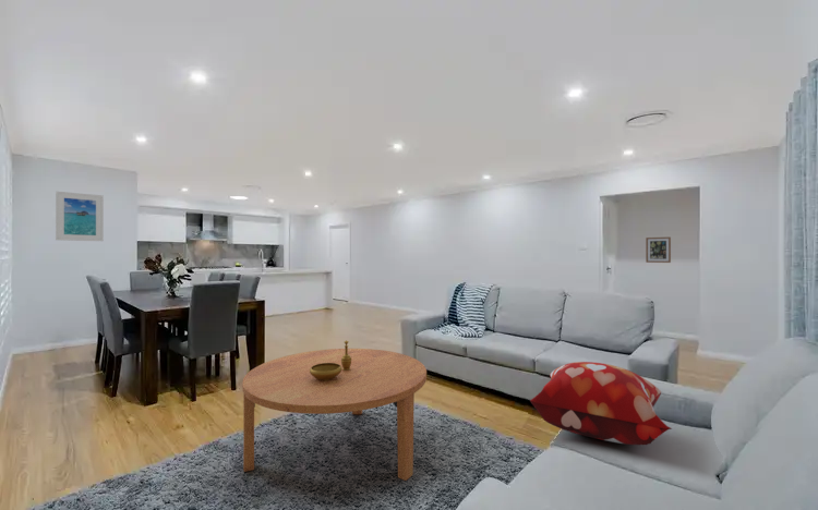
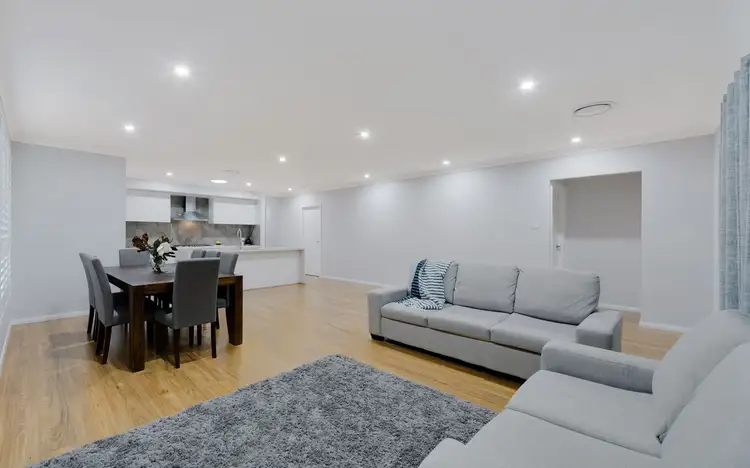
- wall art (658, 250)
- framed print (80, 217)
- decorative bowl (333, 363)
- coffee table (338, 409)
- decorative pillow (599, 397)
